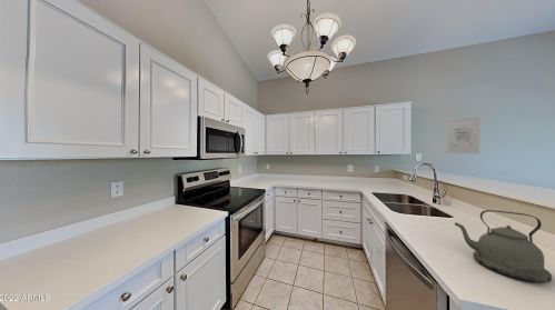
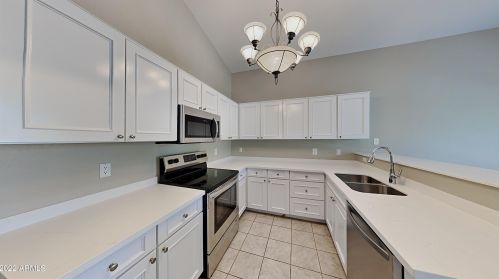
- wall art (463, 136)
- kettle (504, 239)
